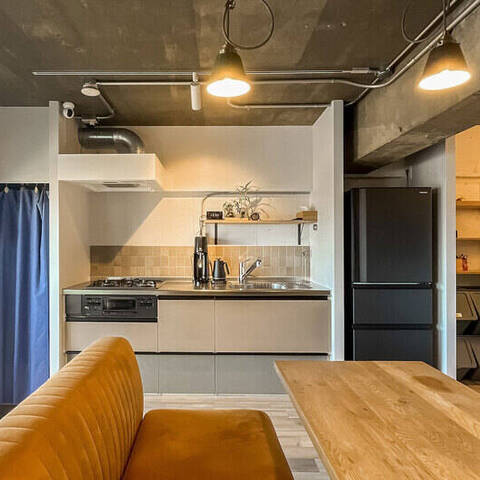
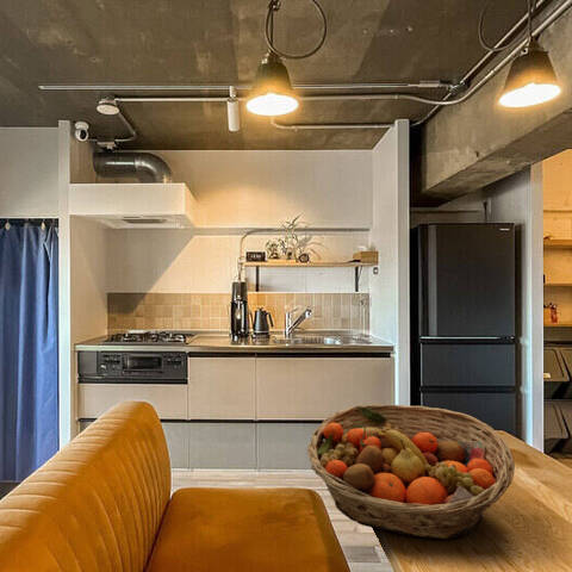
+ fruit basket (404, 462)
